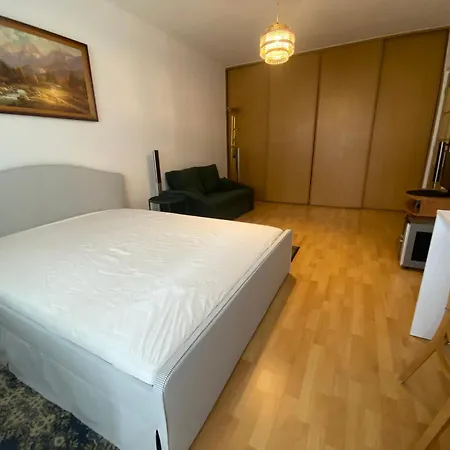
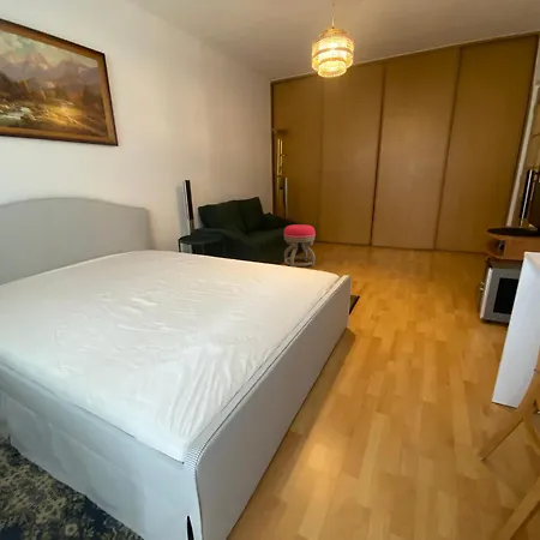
+ stool (296, 245)
